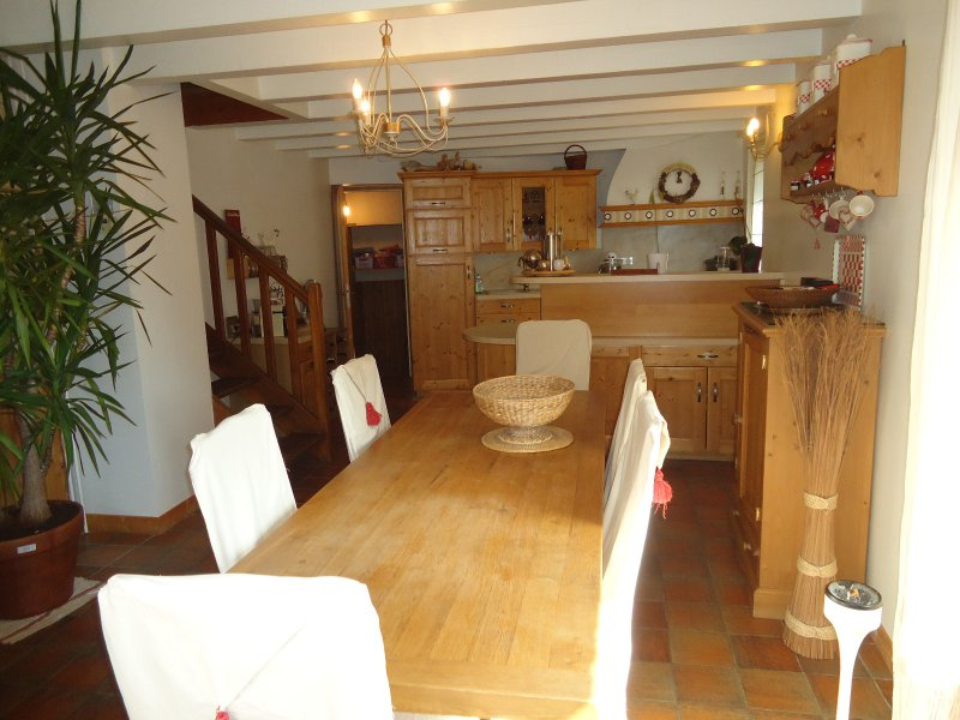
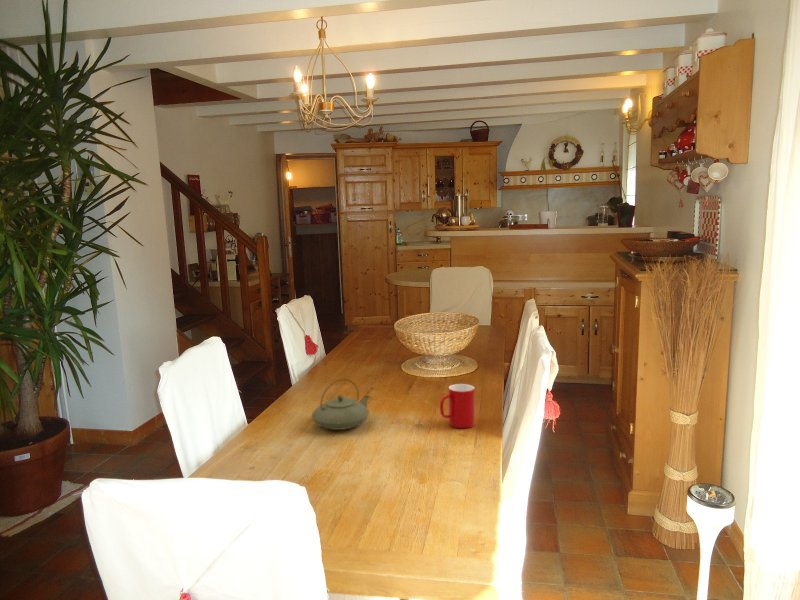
+ cup (456, 406)
+ teapot (343, 400)
